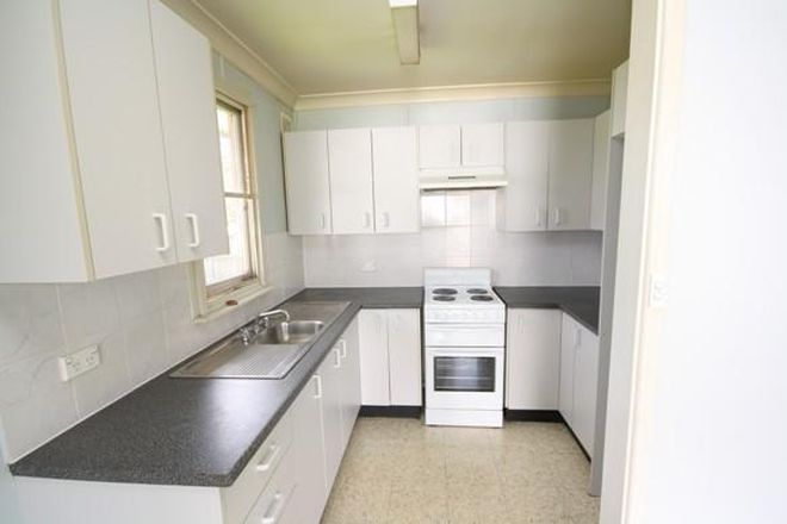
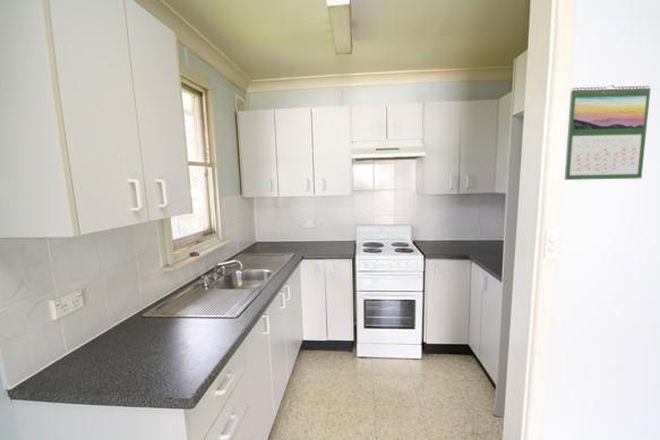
+ calendar (606, 132)
